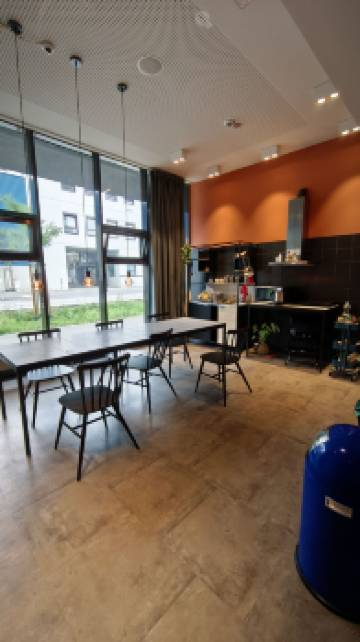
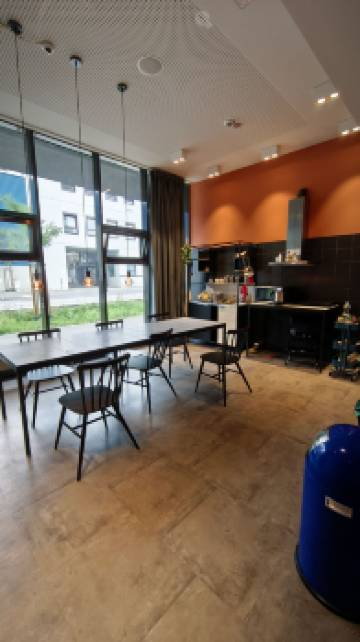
- house plant (265, 338)
